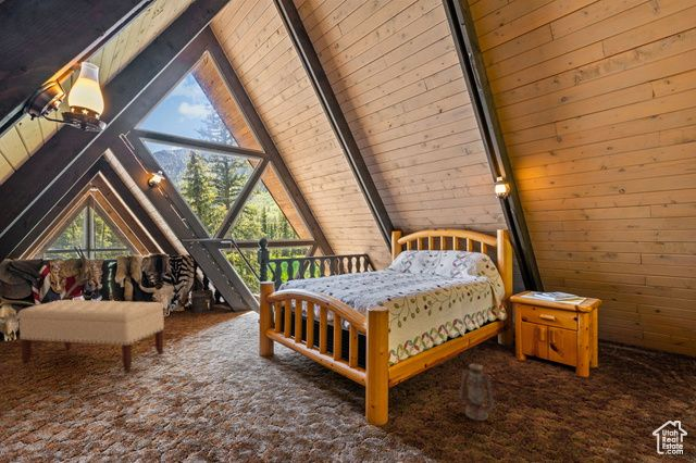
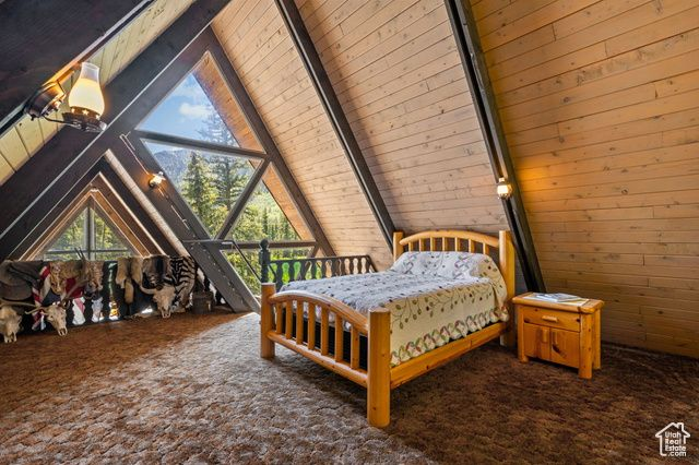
- lantern (476, 388)
- bench (94, 331)
